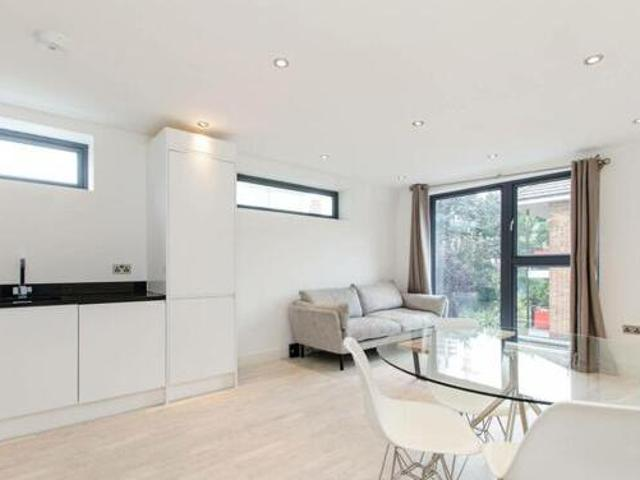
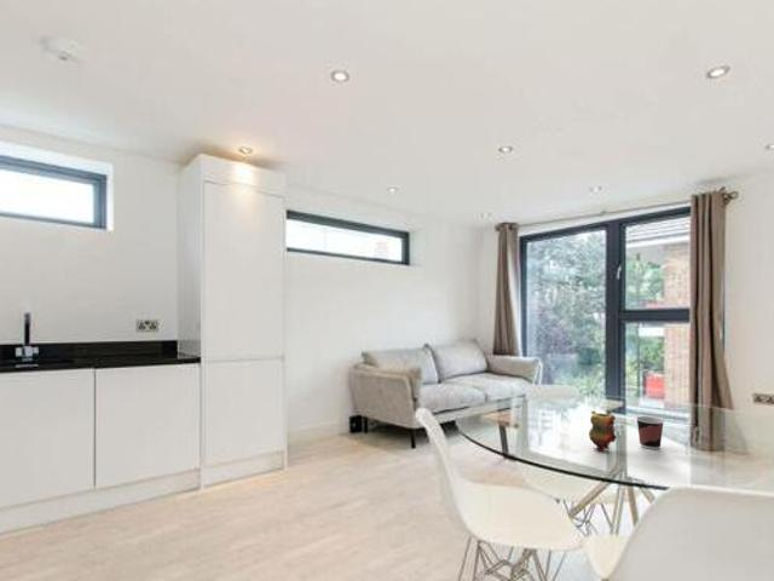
+ cup (649, 432)
+ teapot (602, 430)
